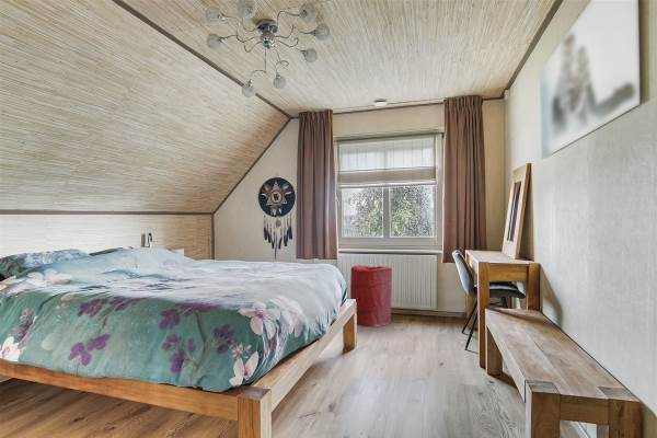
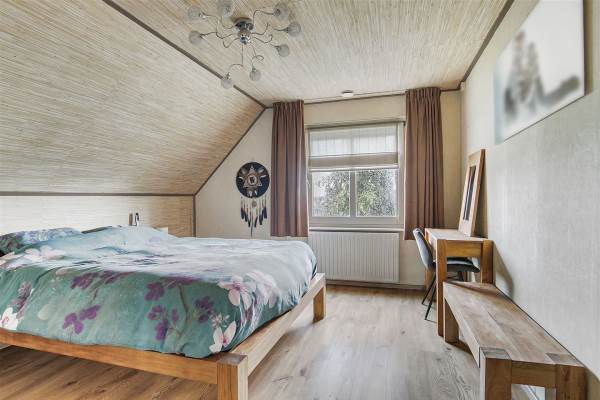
- laundry hamper (371, 292)
